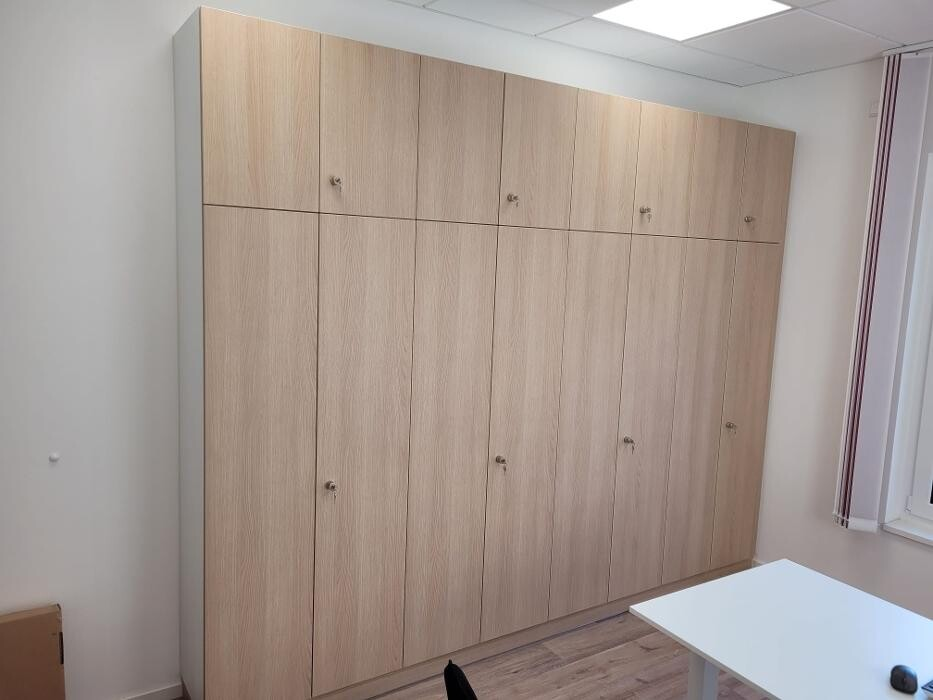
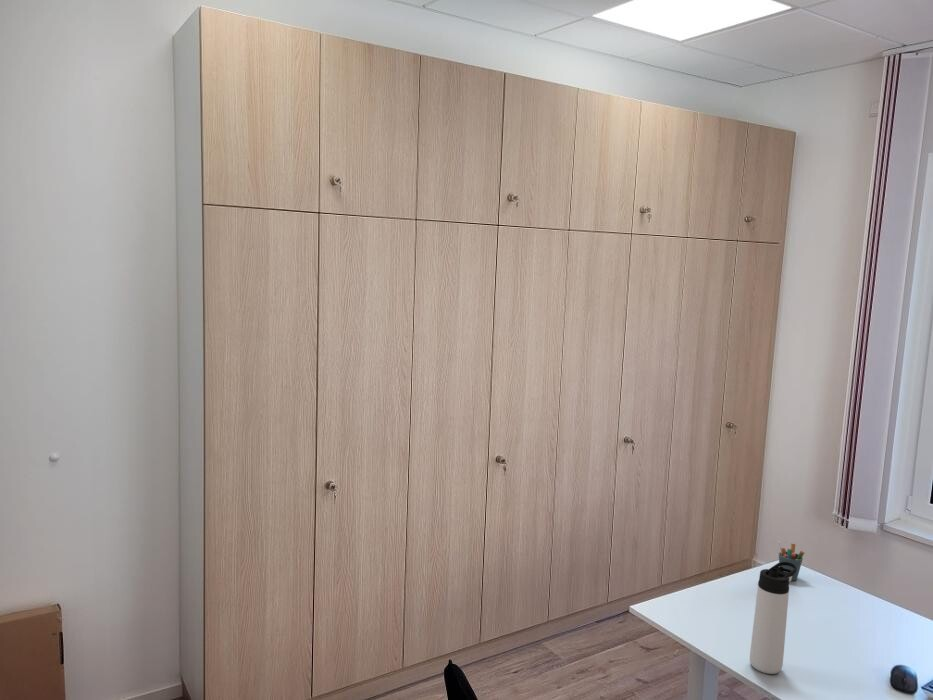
+ thermos bottle (774, 616)
+ pen holder (790, 560)
